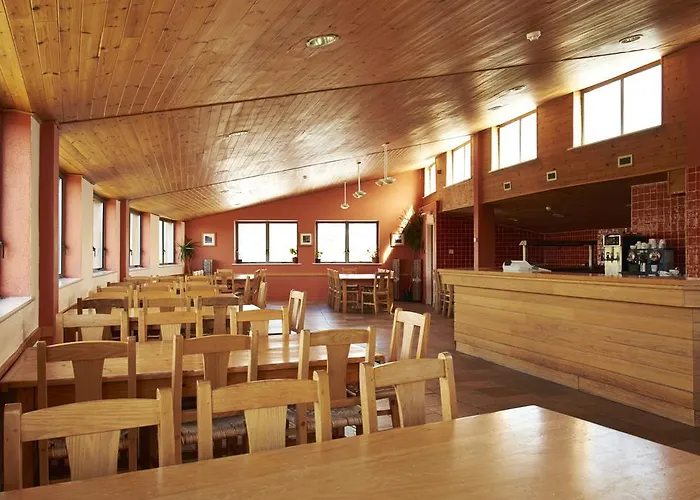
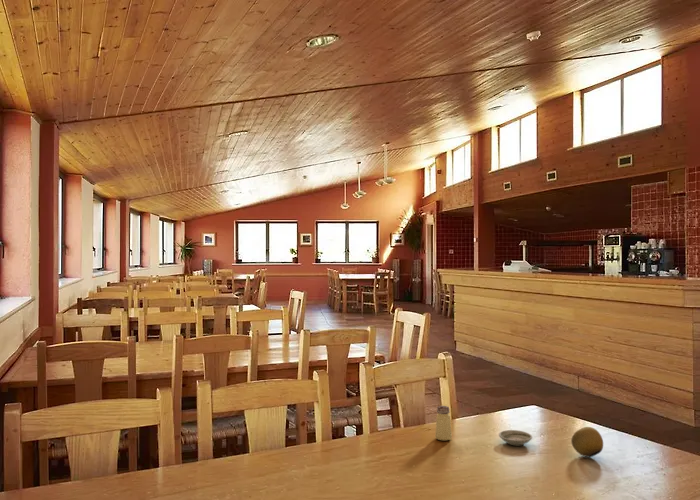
+ saltshaker (443, 422)
+ saucer (515, 438)
+ fruit (587, 441)
